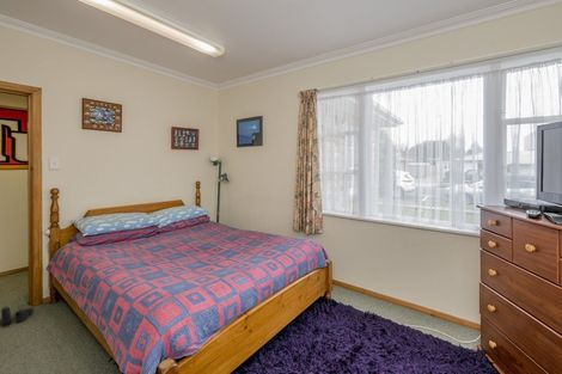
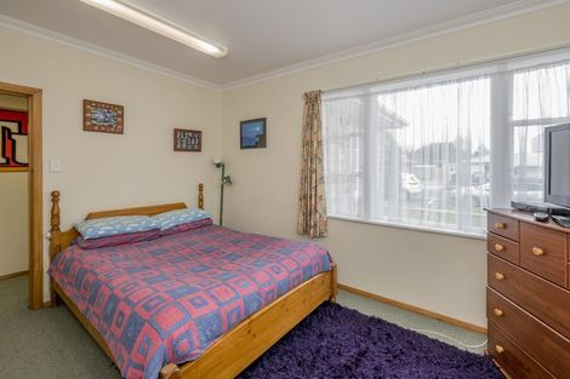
- boots (18, 312)
